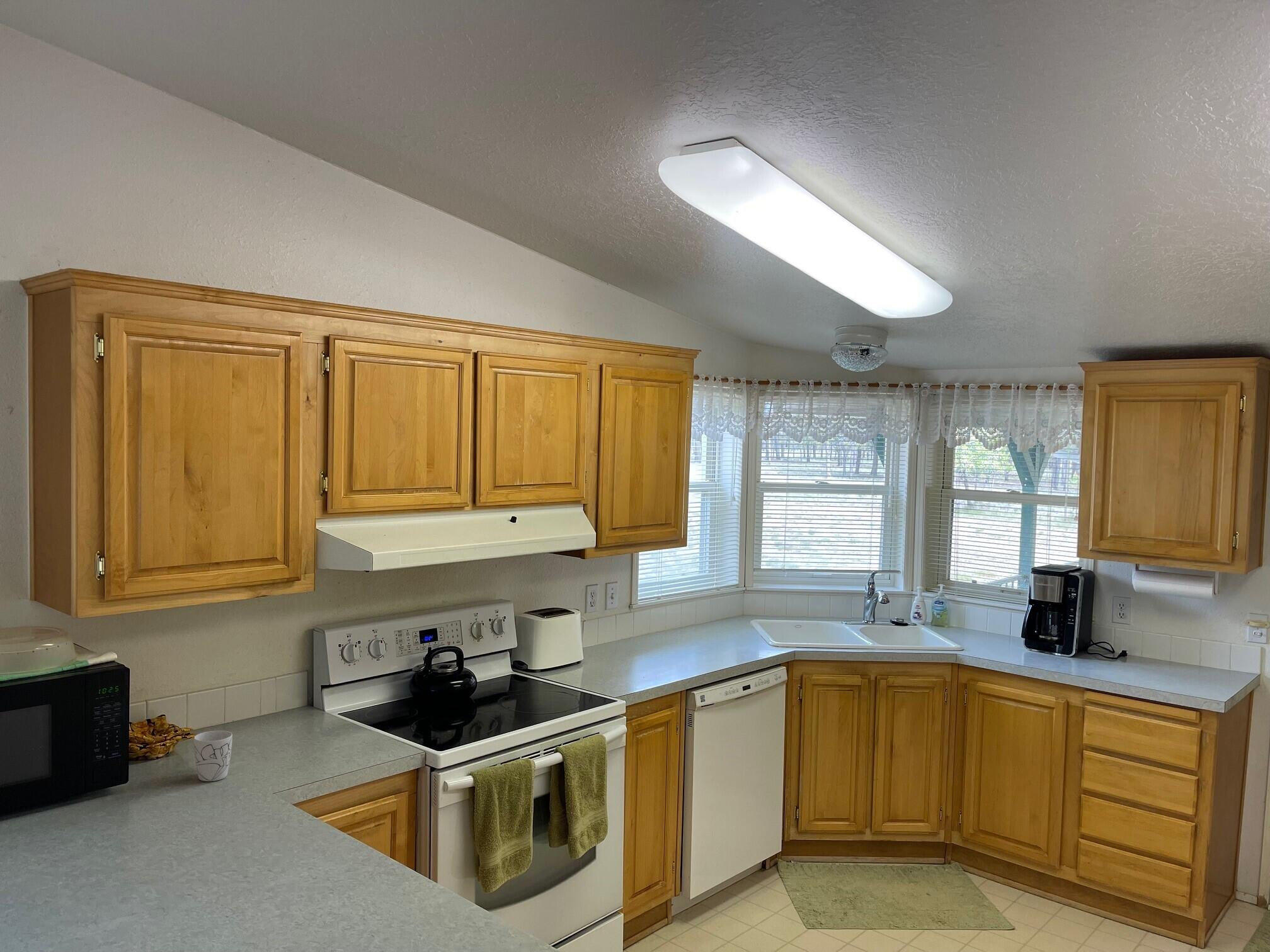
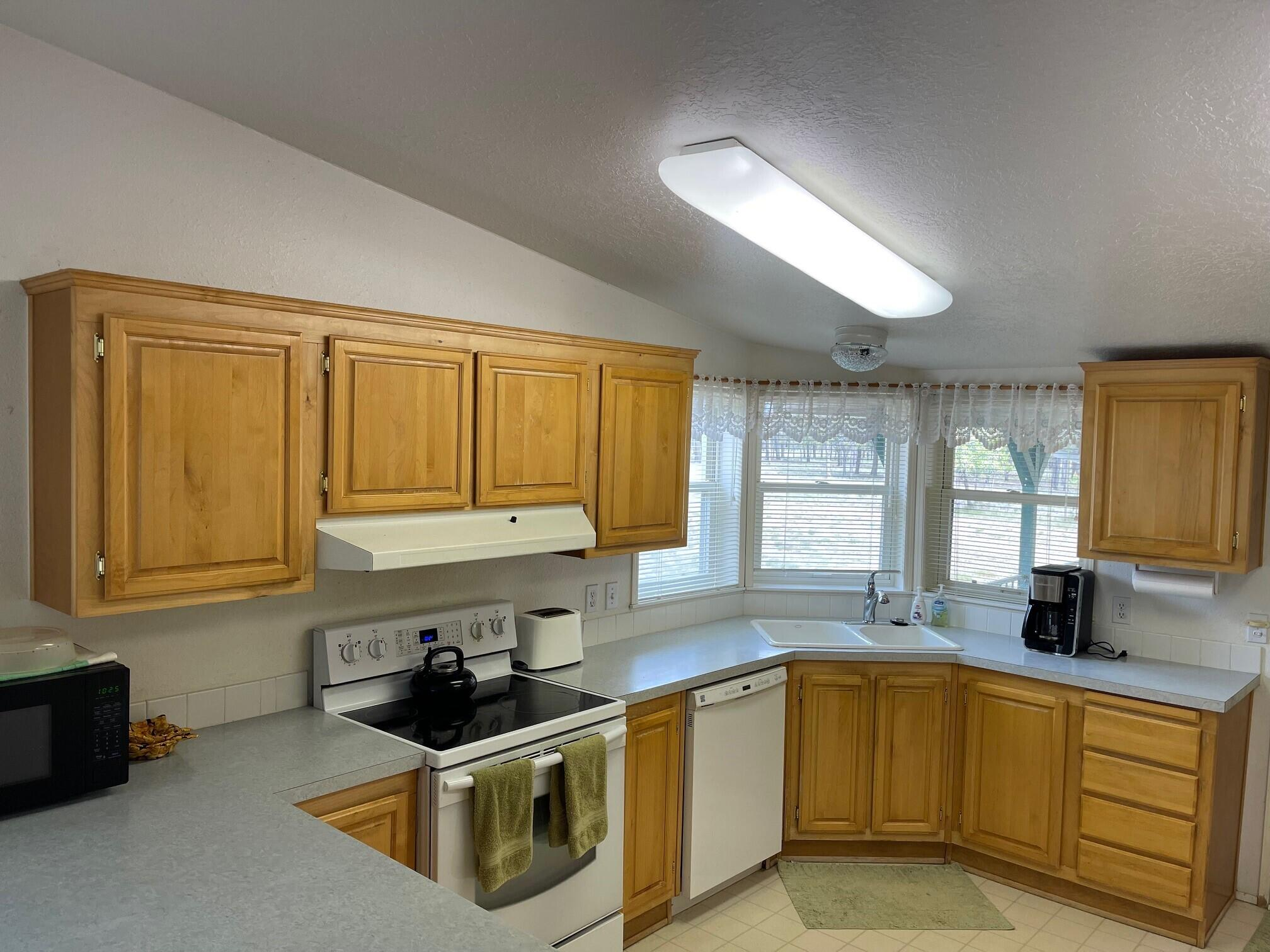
- mug (214, 754)
